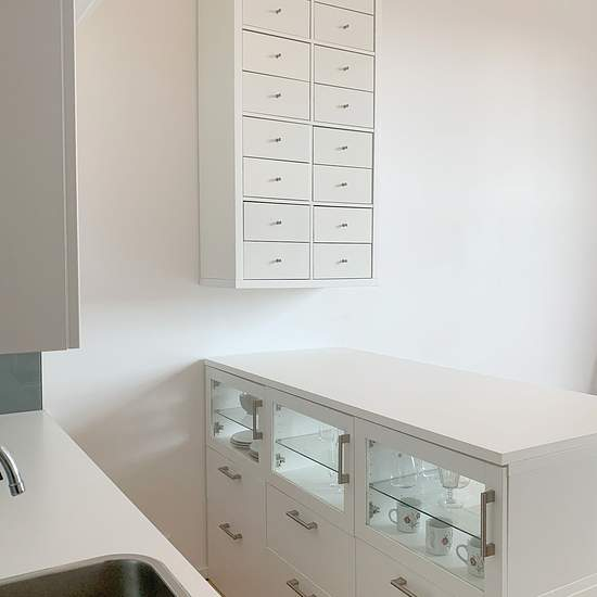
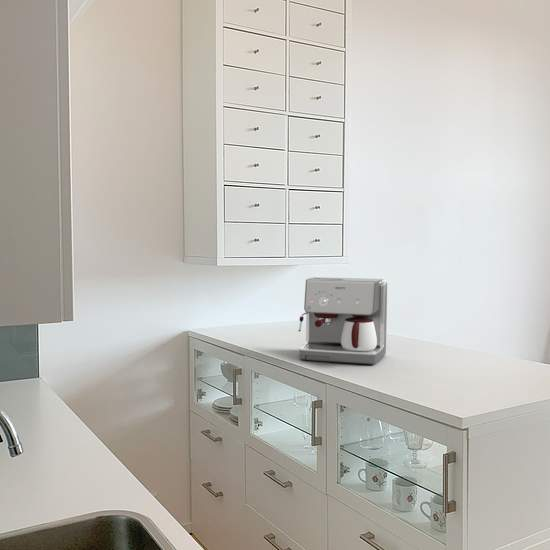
+ coffee maker (343, 318)
